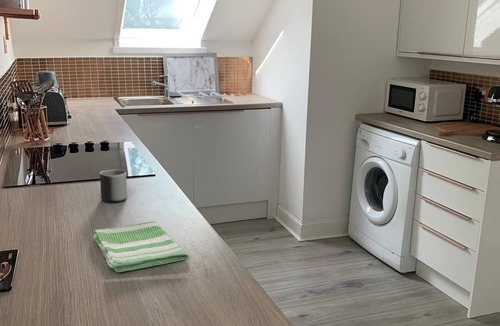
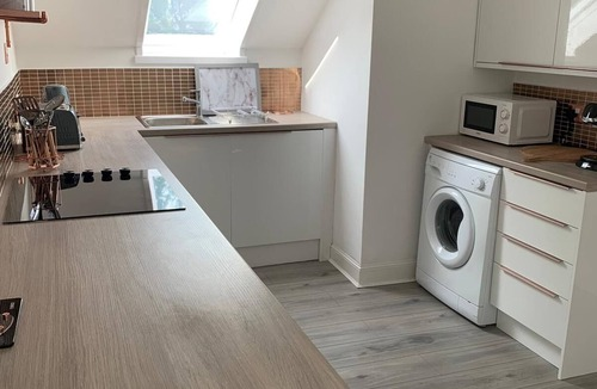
- mug (113, 184)
- dish towel (137, 243)
